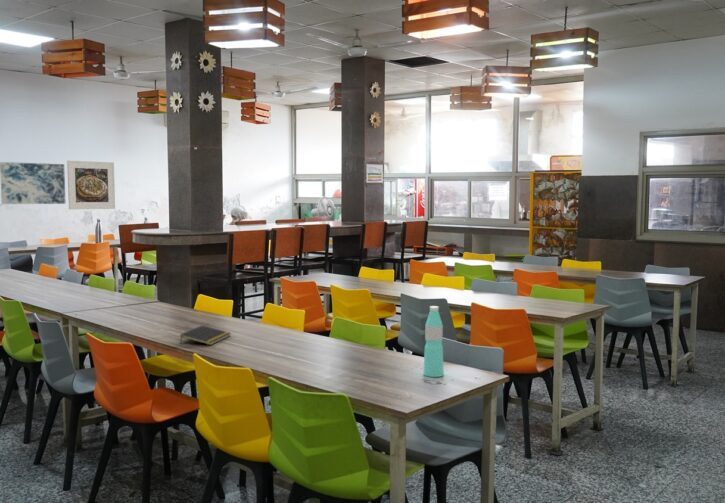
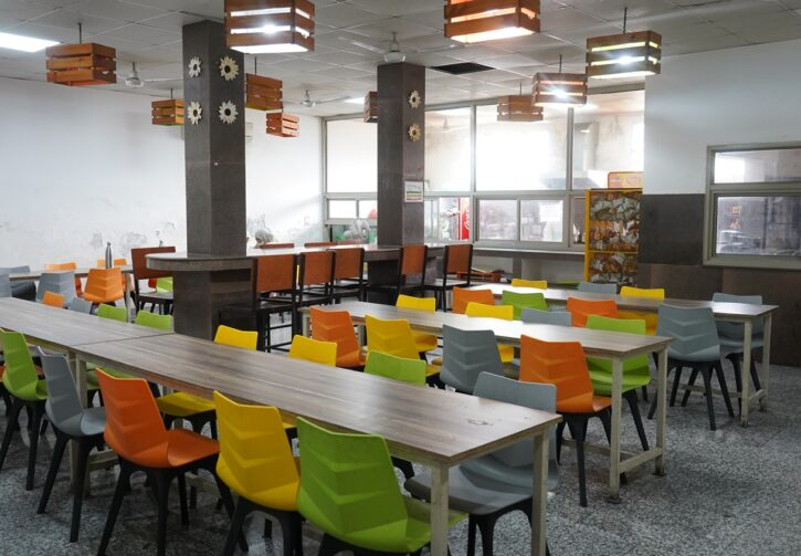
- wall art (33, 183)
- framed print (91, 185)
- notepad (206, 334)
- water bottle (433, 340)
